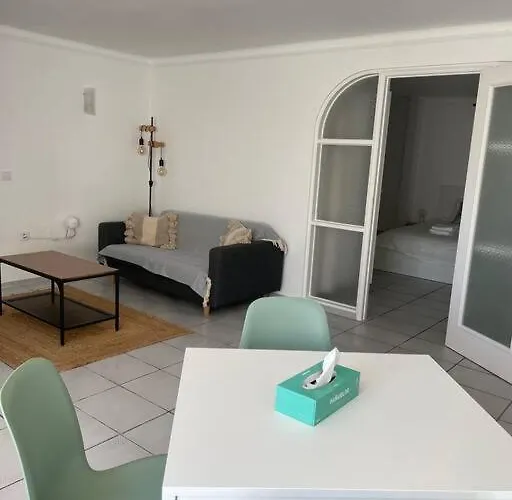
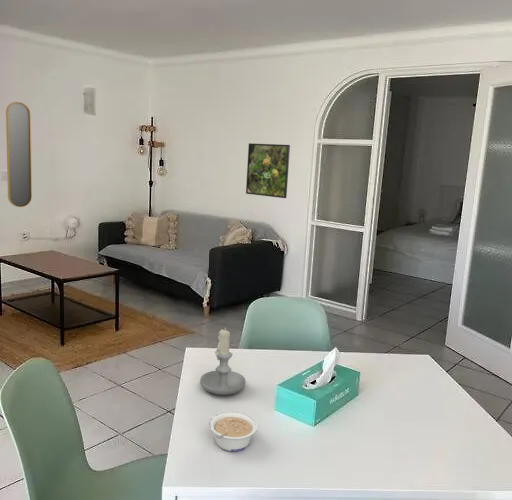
+ home mirror (19, 155)
+ candle (224, 358)
+ legume (233, 432)
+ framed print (267, 170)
